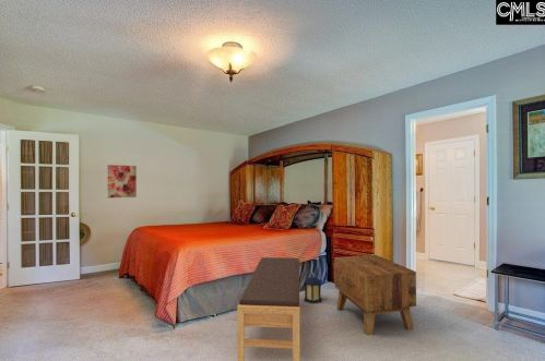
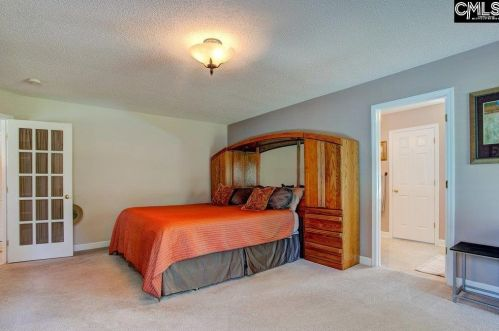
- wall art (121, 181)
- bench (275, 302)
- lantern (312, 286)
- side table (370, 290)
